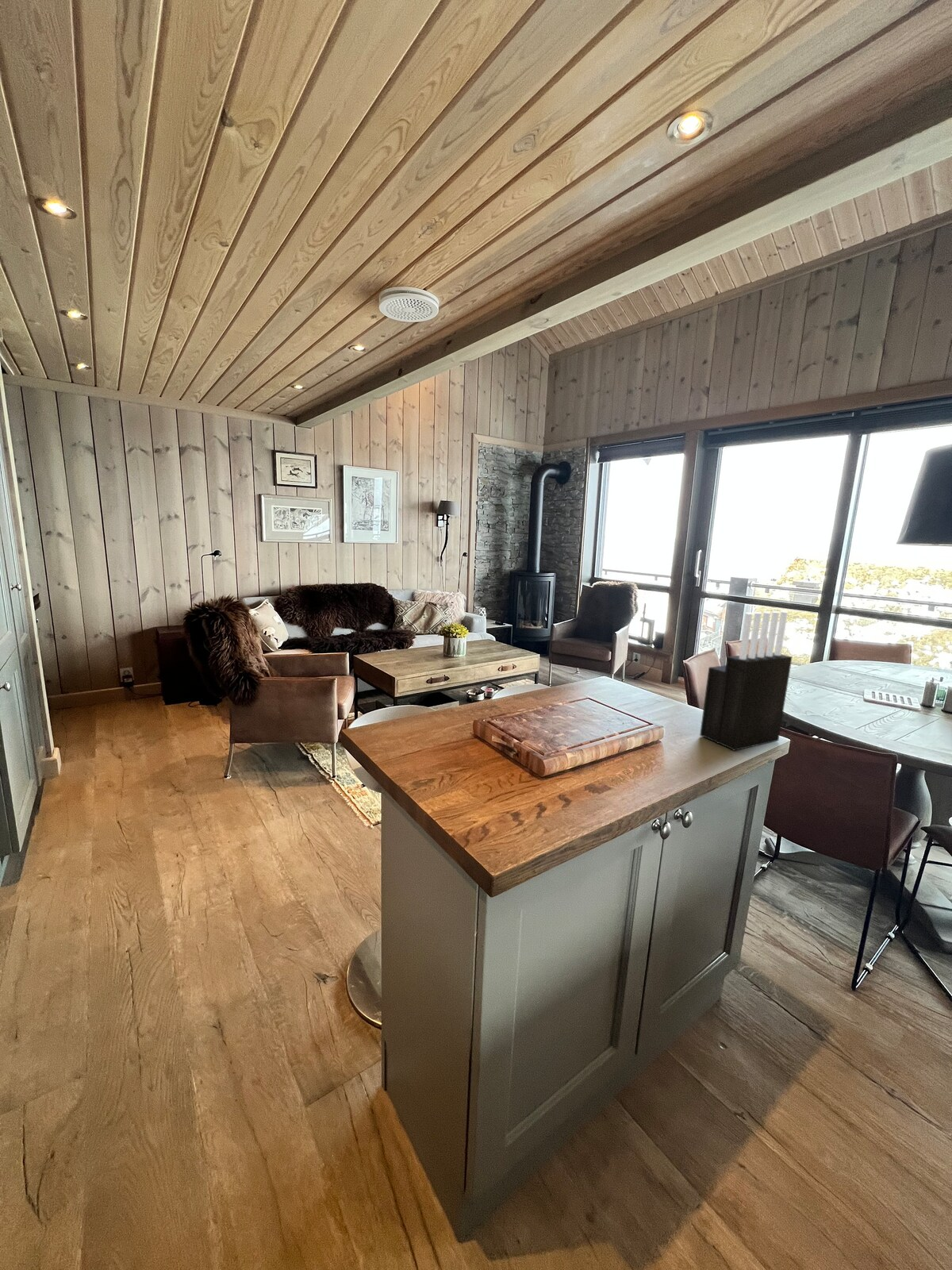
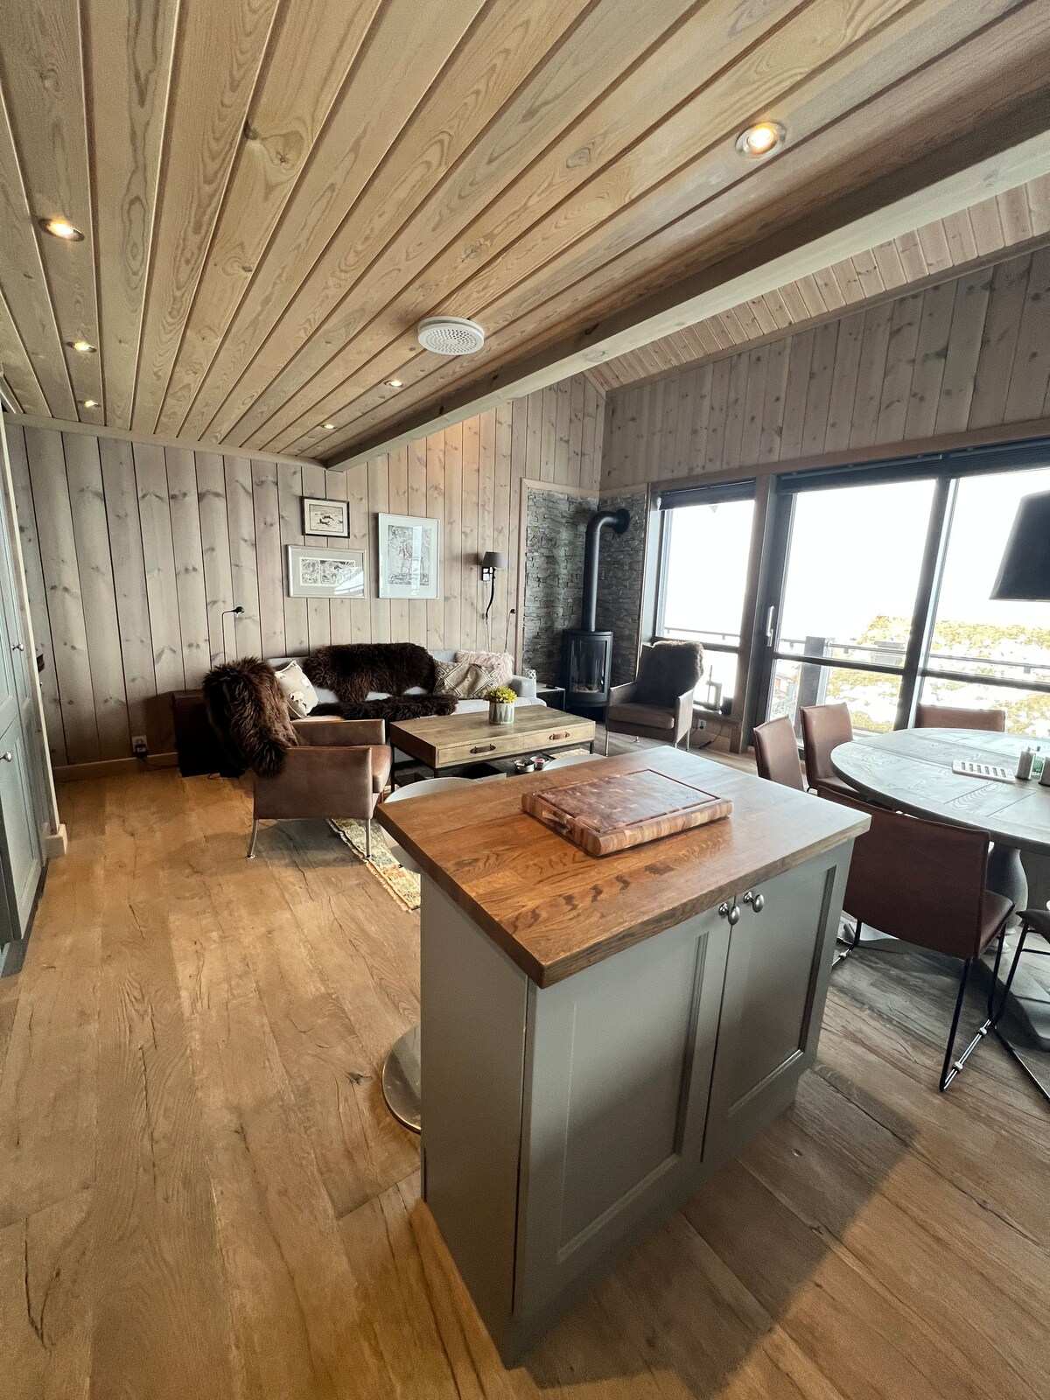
- knife block (744, 675)
